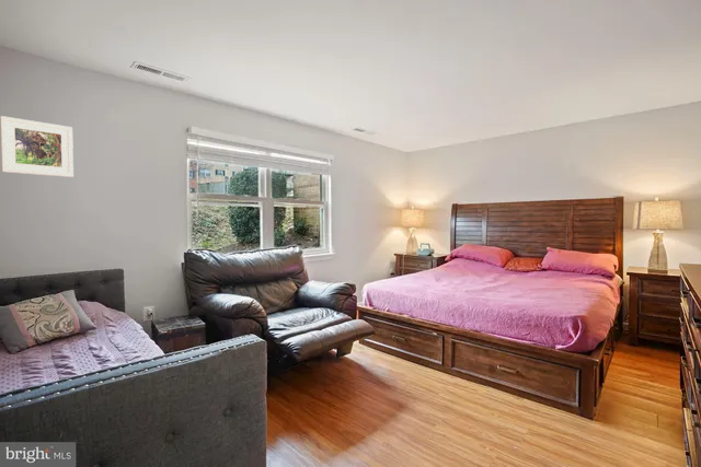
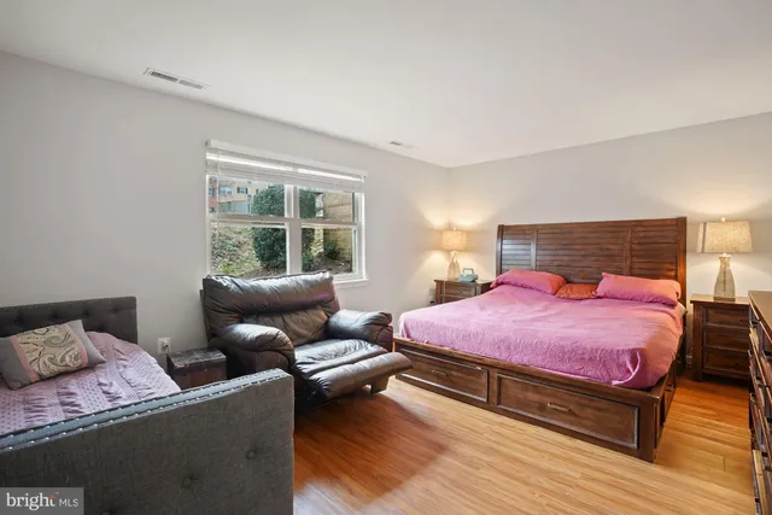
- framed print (38, 148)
